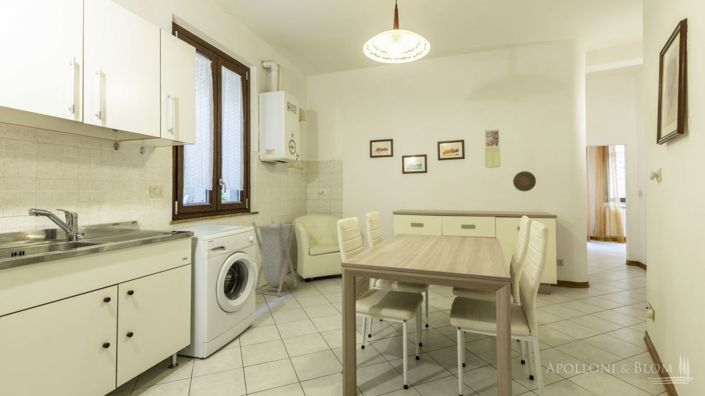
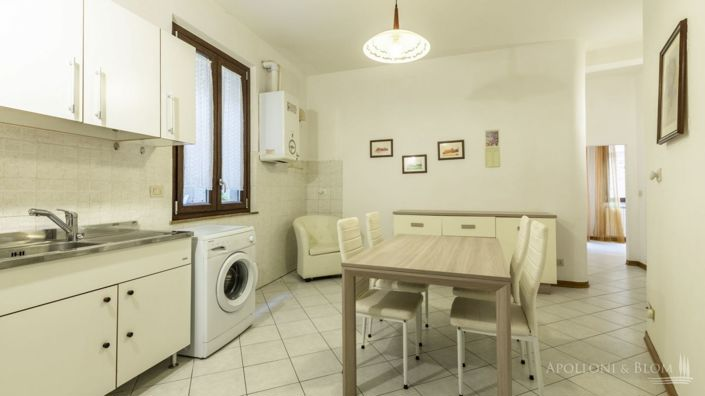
- laundry hamper (275, 255)
- decorative plate (524, 181)
